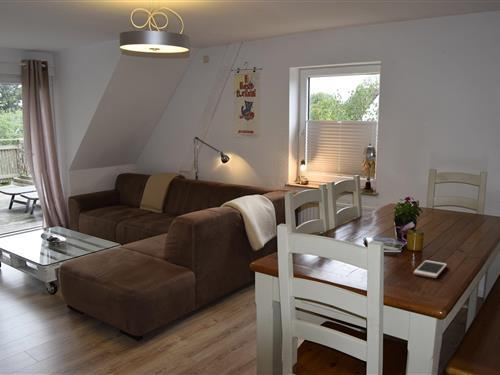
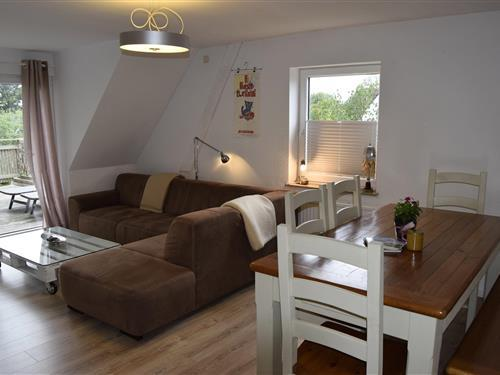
- cell phone (430, 268)
